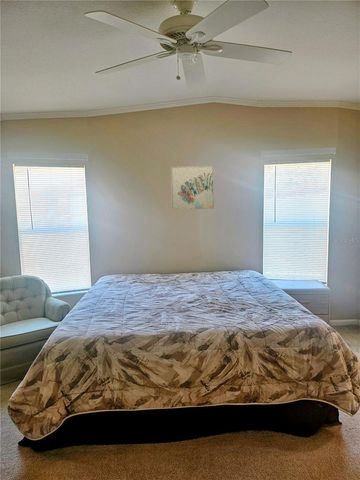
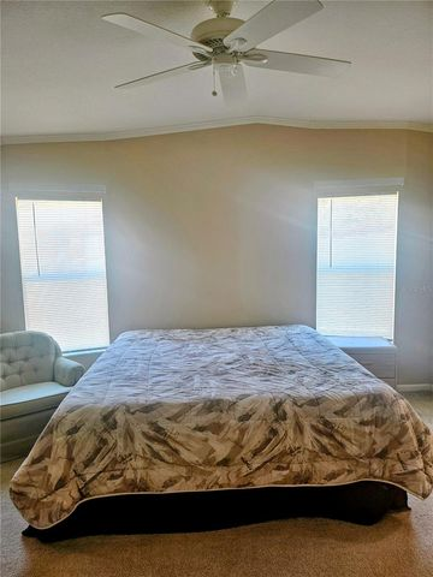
- wall art (192, 188)
